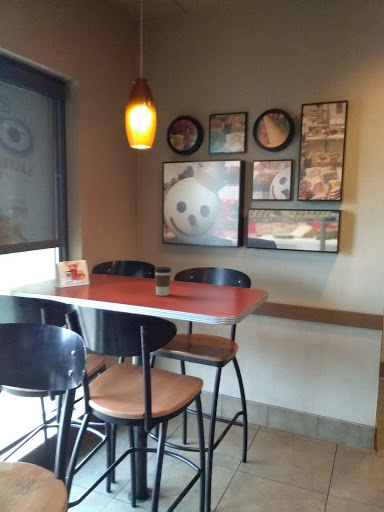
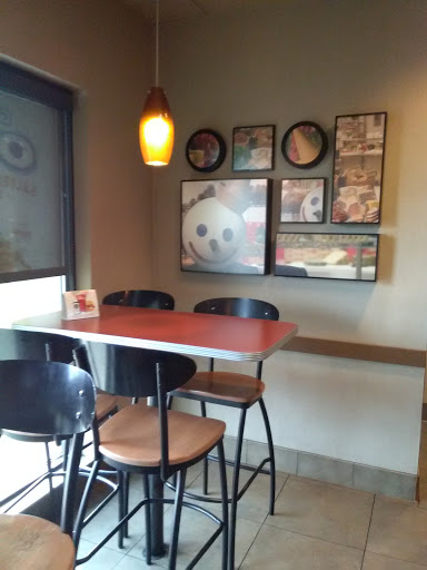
- coffee cup (162, 281)
